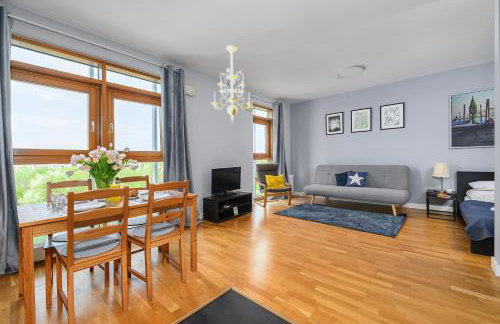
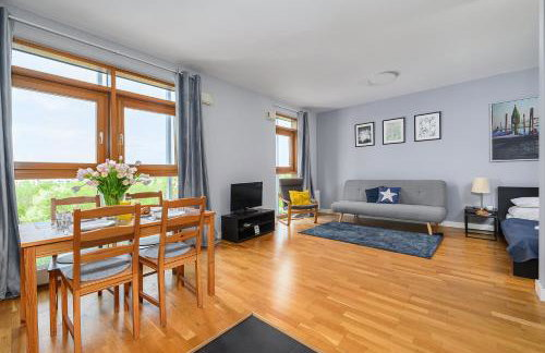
- chandelier (231, 85)
